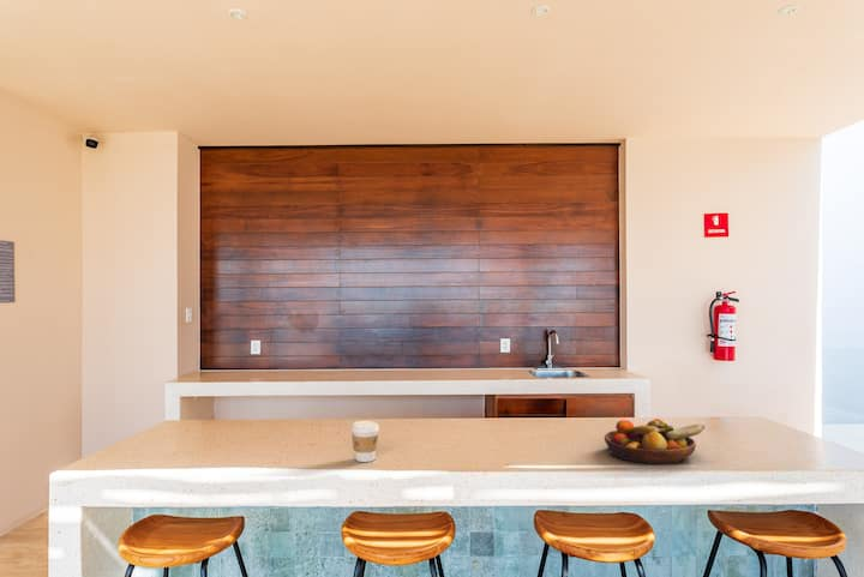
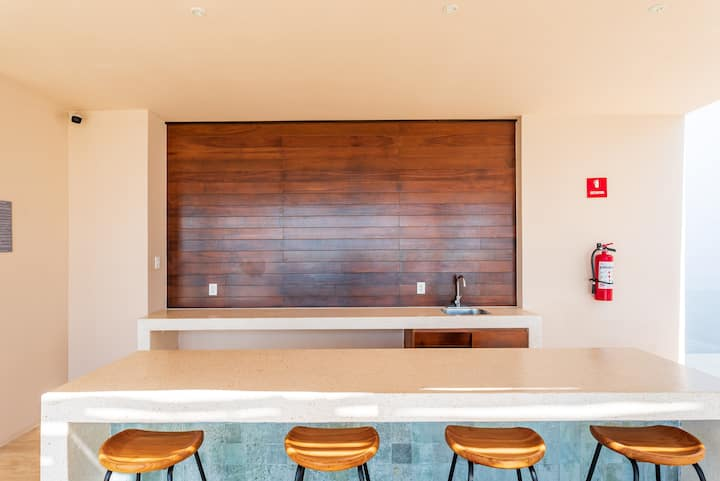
- coffee cup (365, 440)
- fruit bowl (649, 434)
